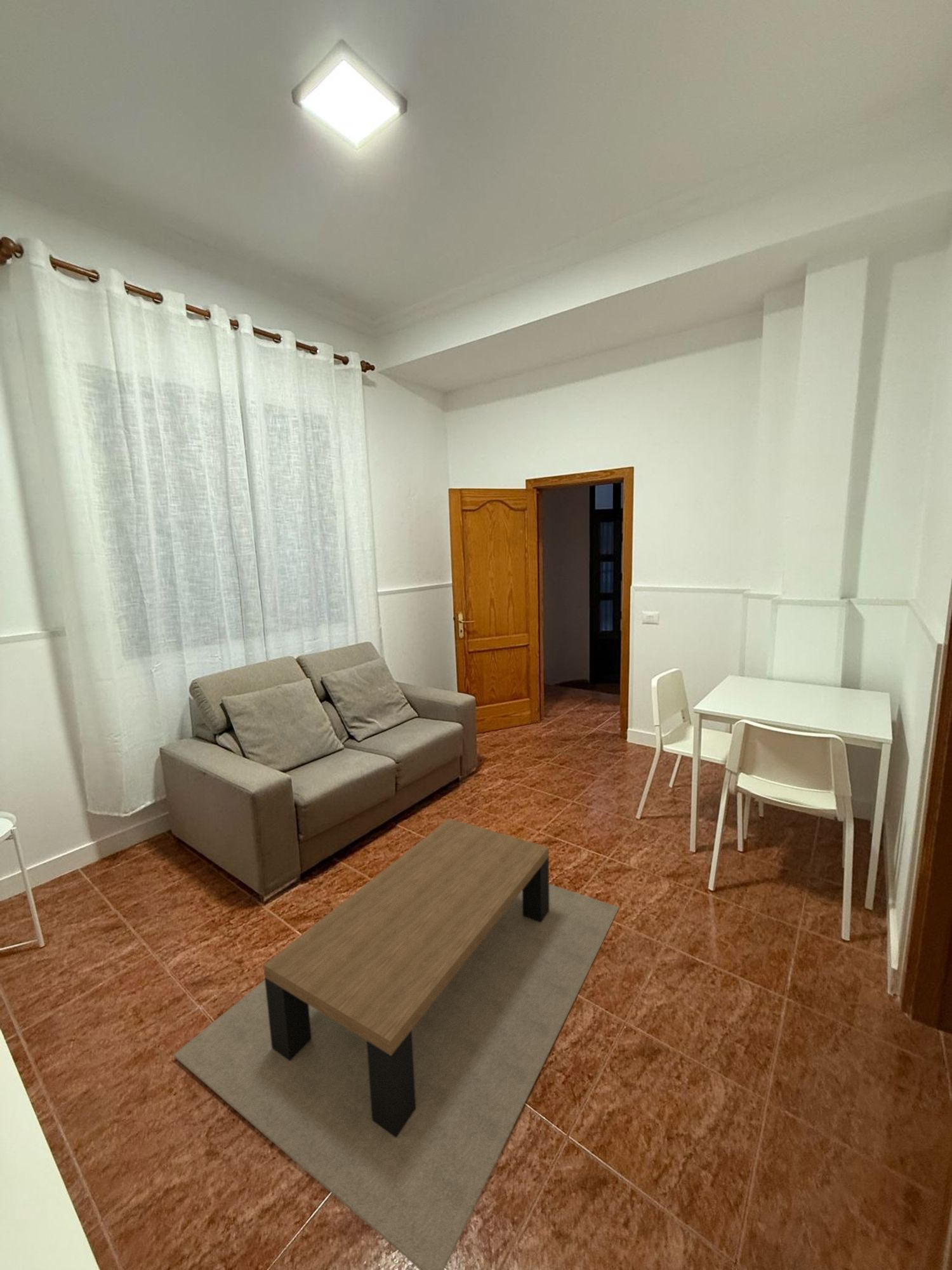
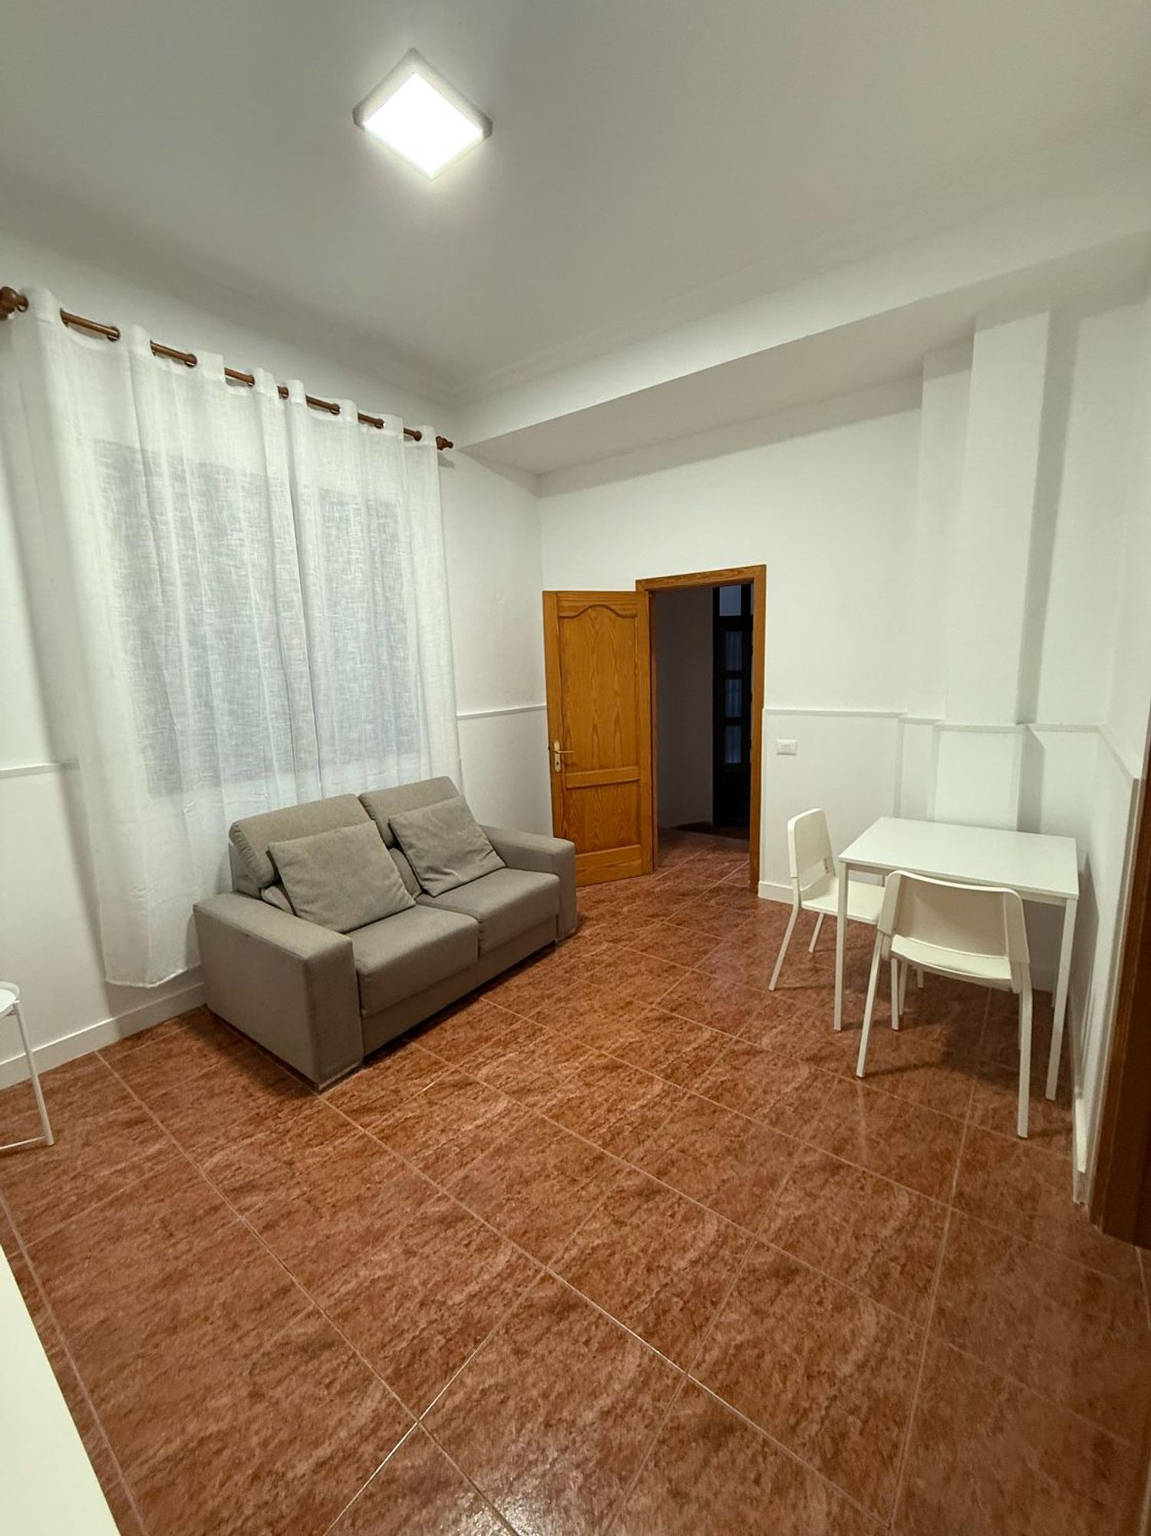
- coffee table (430, 934)
